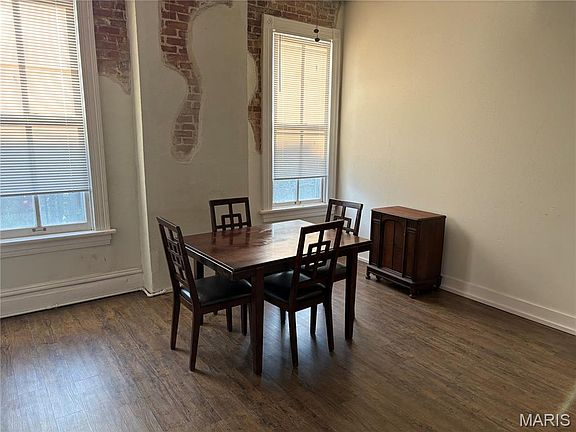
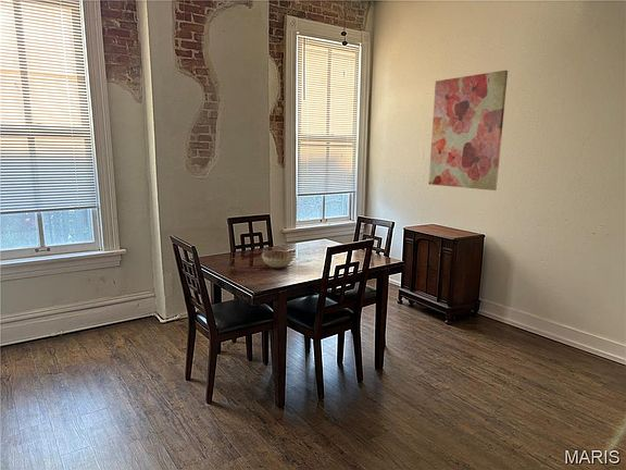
+ decorative bowl (277, 260)
+ wall art (464, 133)
